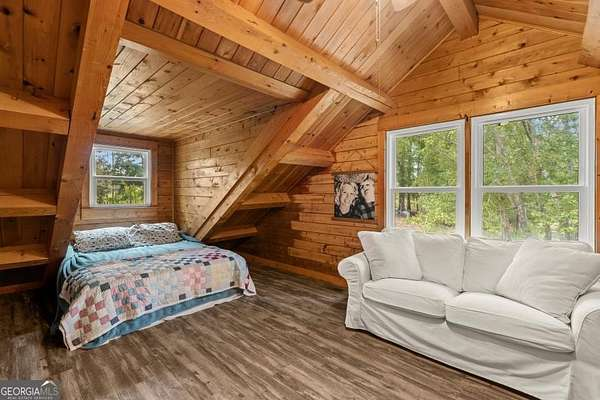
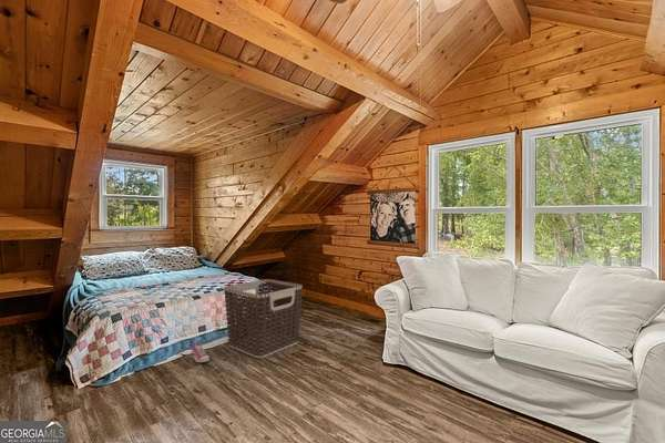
+ clothes hamper (263, 315)
+ sneaker (198, 350)
